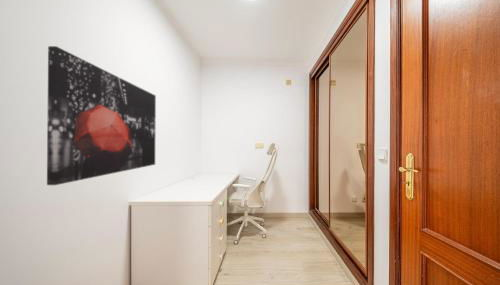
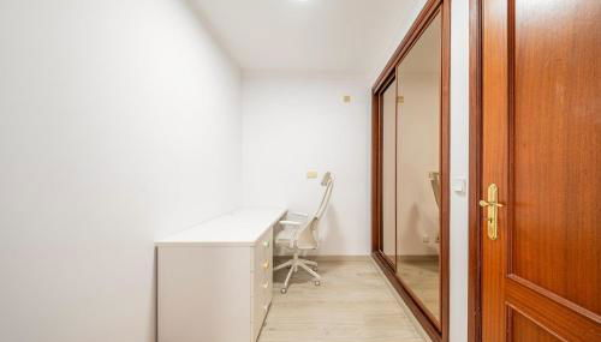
- wall art (119, 125)
